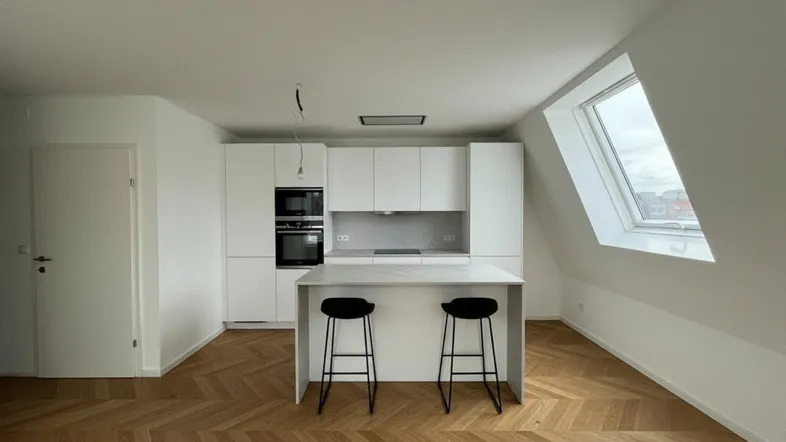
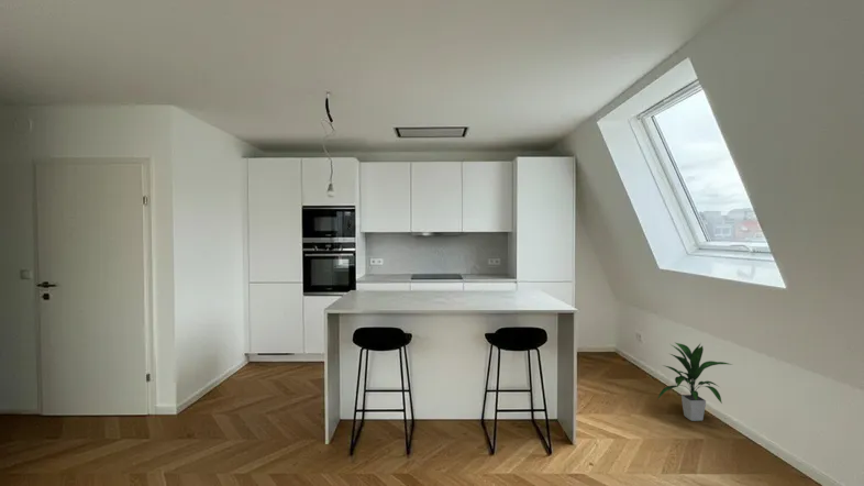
+ indoor plant (689, 378)
